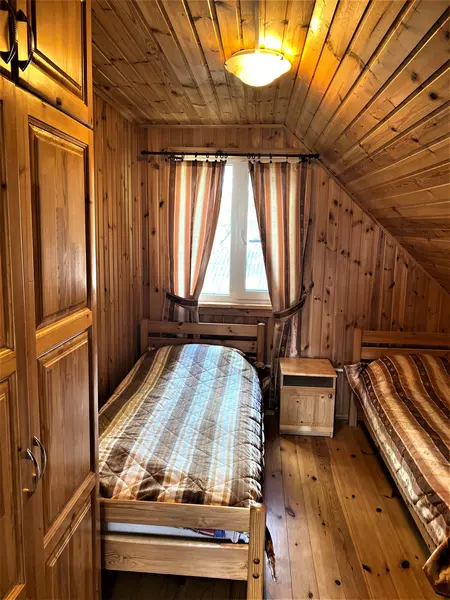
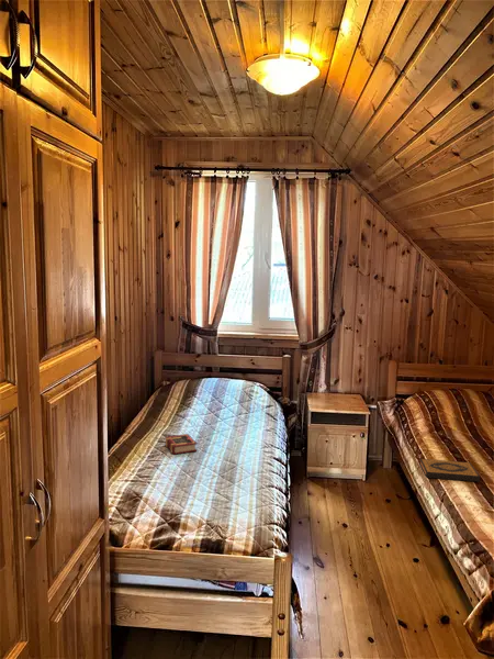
+ book (180, 443)
+ hardback book (448, 469)
